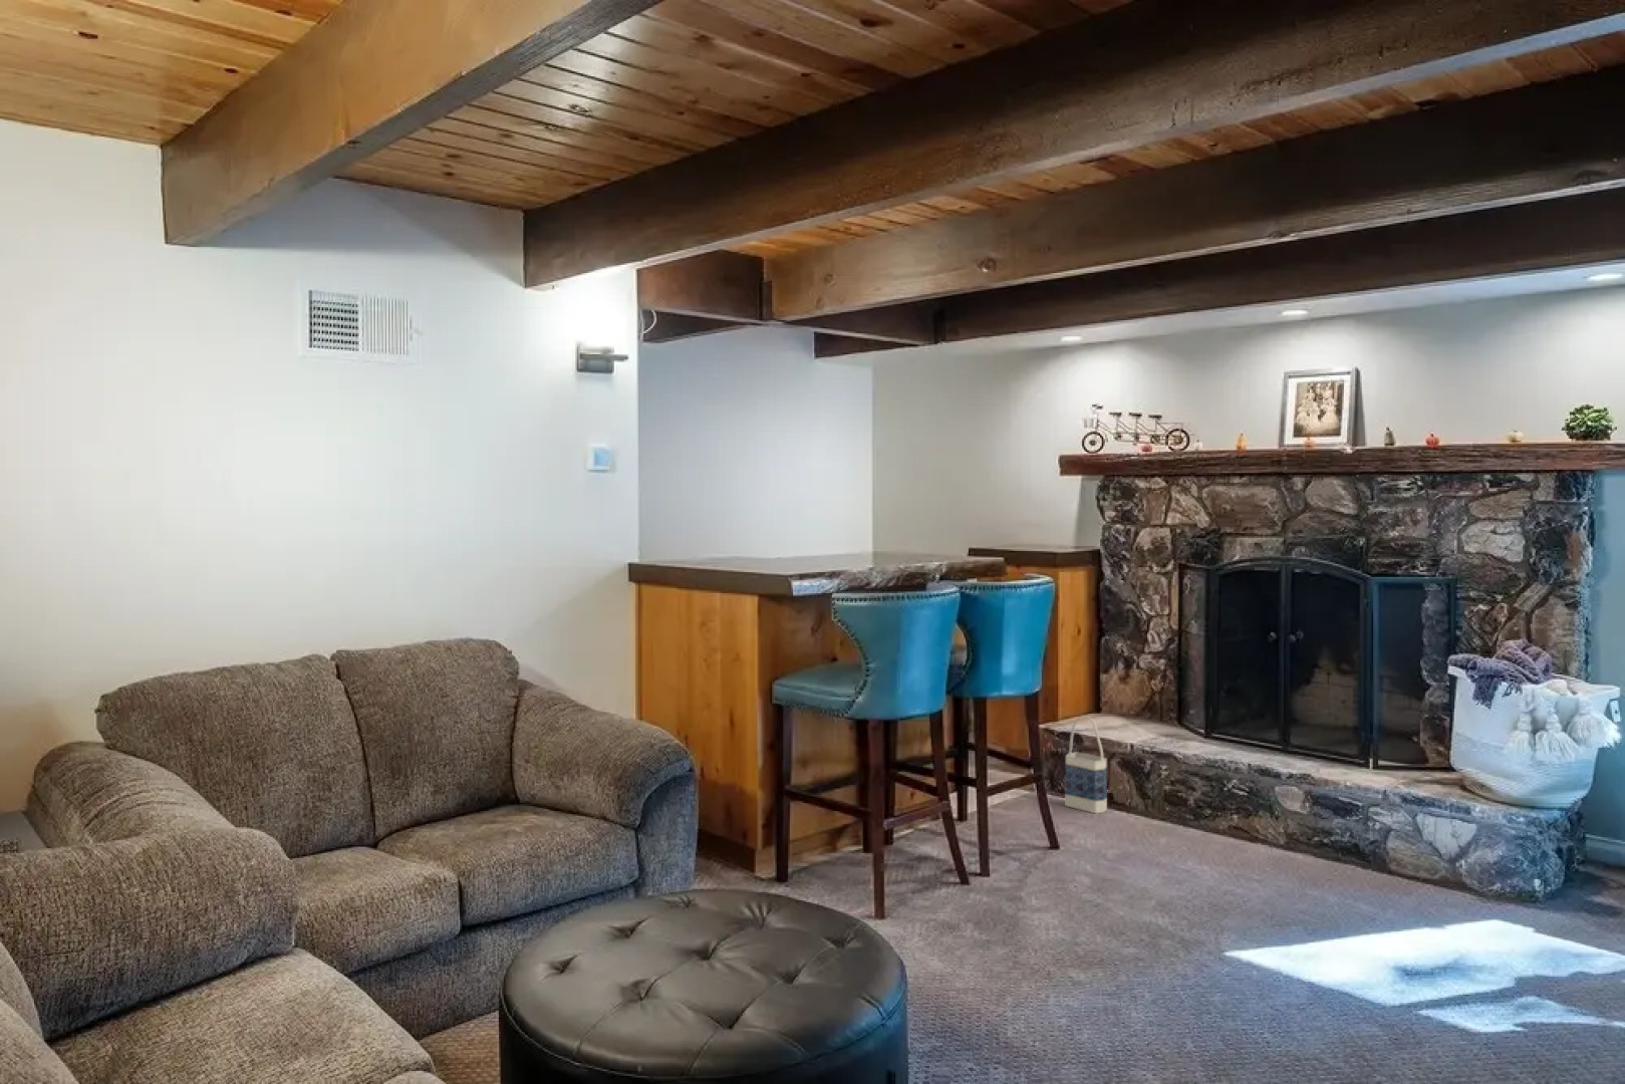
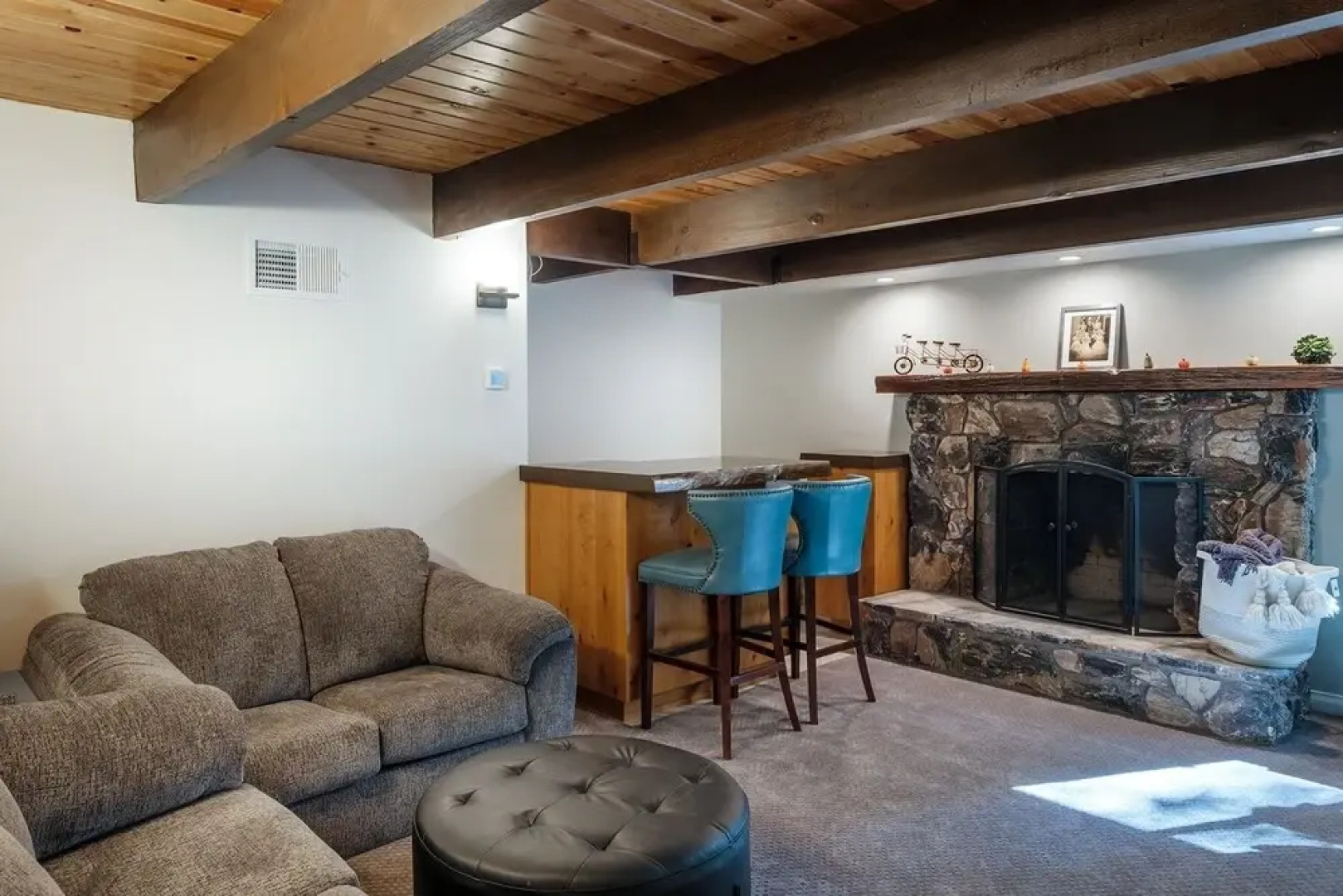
- bag (1087, 762)
